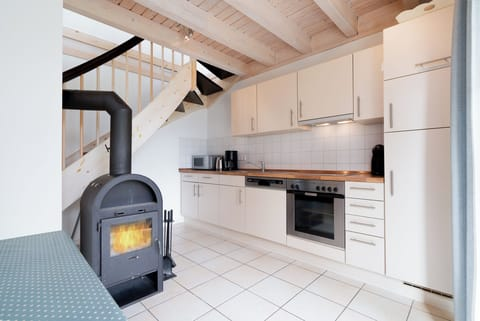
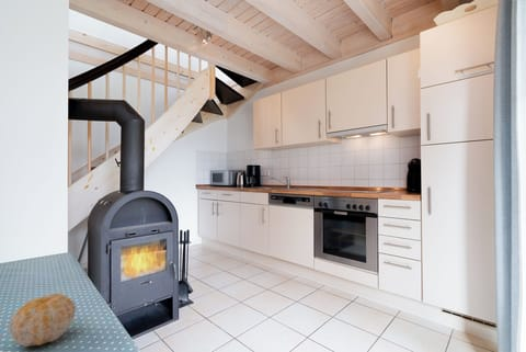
+ fruit (44, 319)
